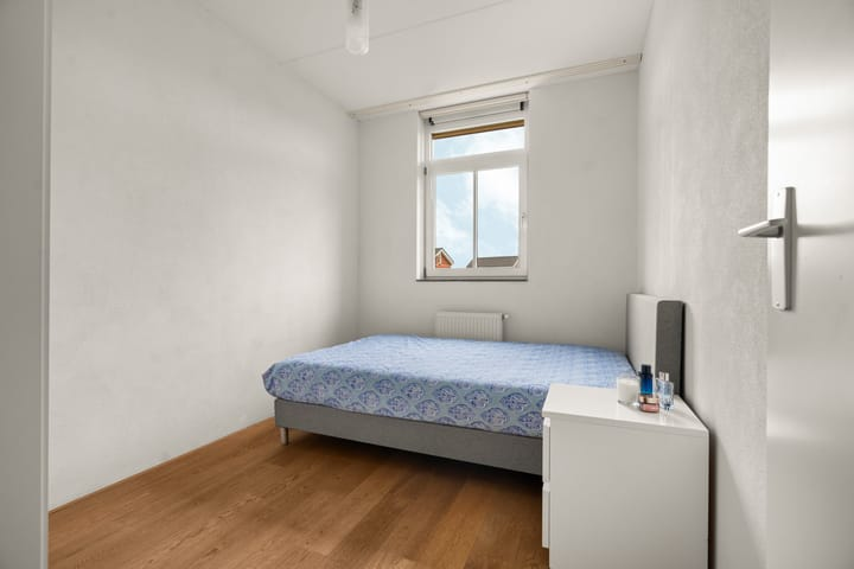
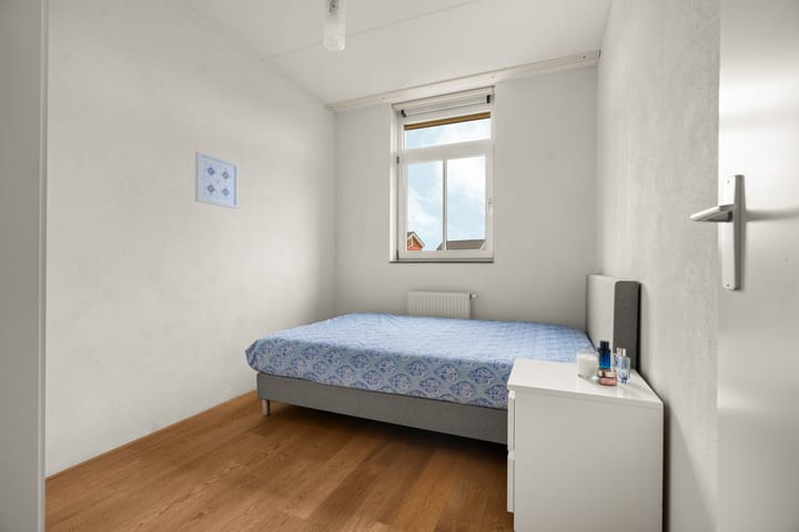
+ wall art (218, 181)
